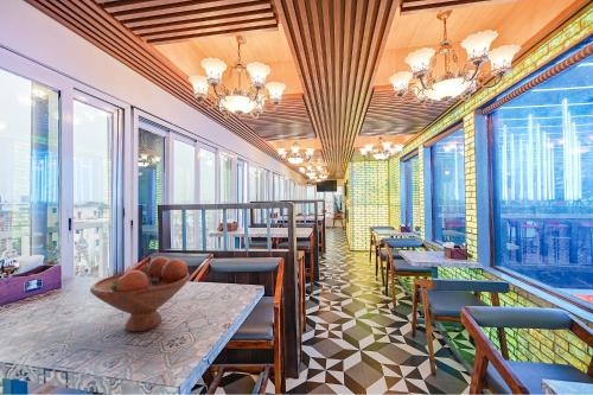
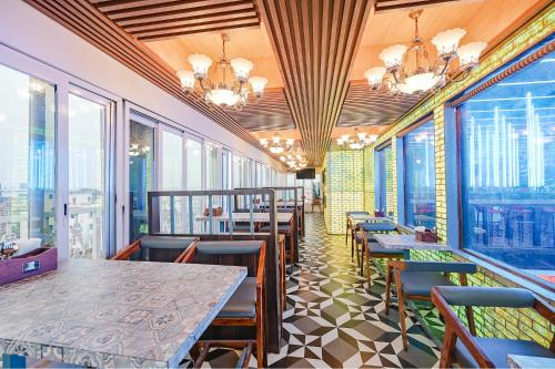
- fruit bowl (144, 293)
